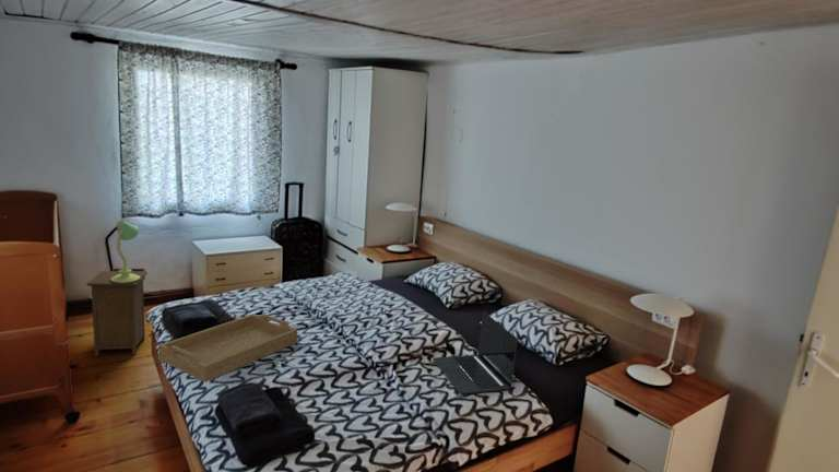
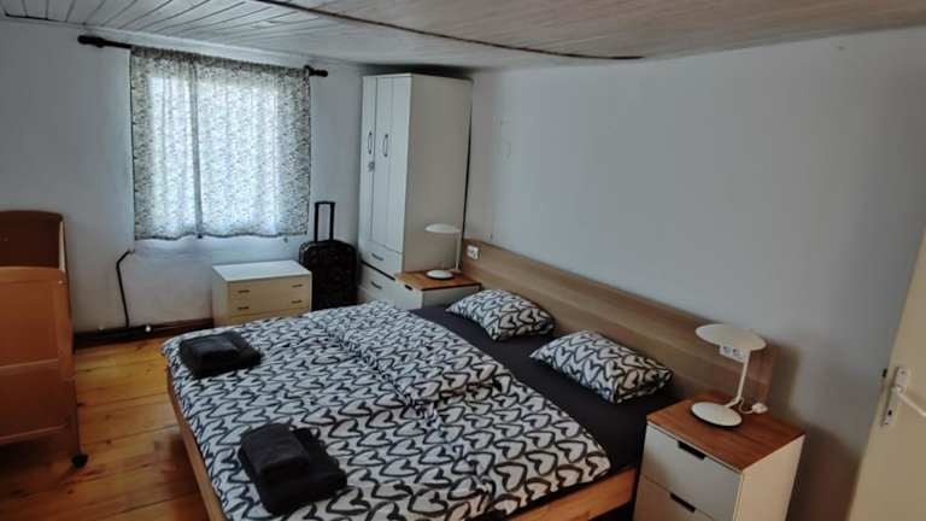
- table lamp (121, 251)
- laptop (472, 355)
- serving tray (232, 341)
- nightstand (122, 309)
